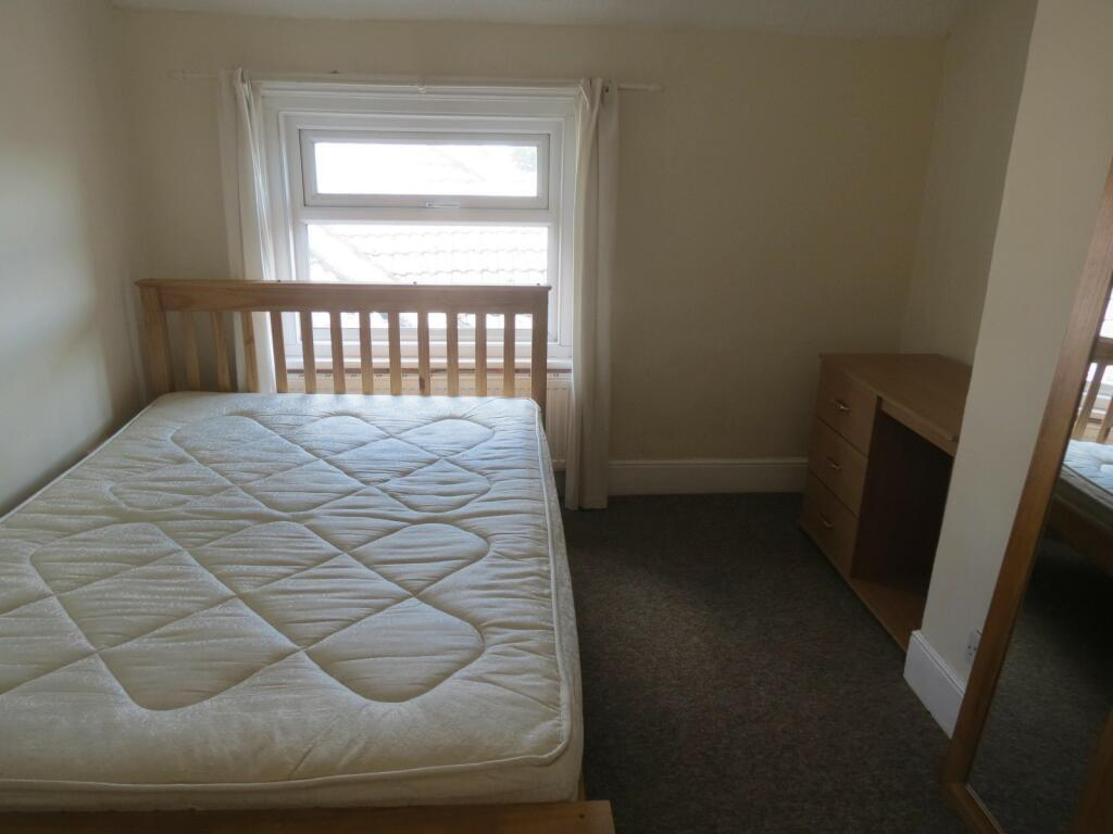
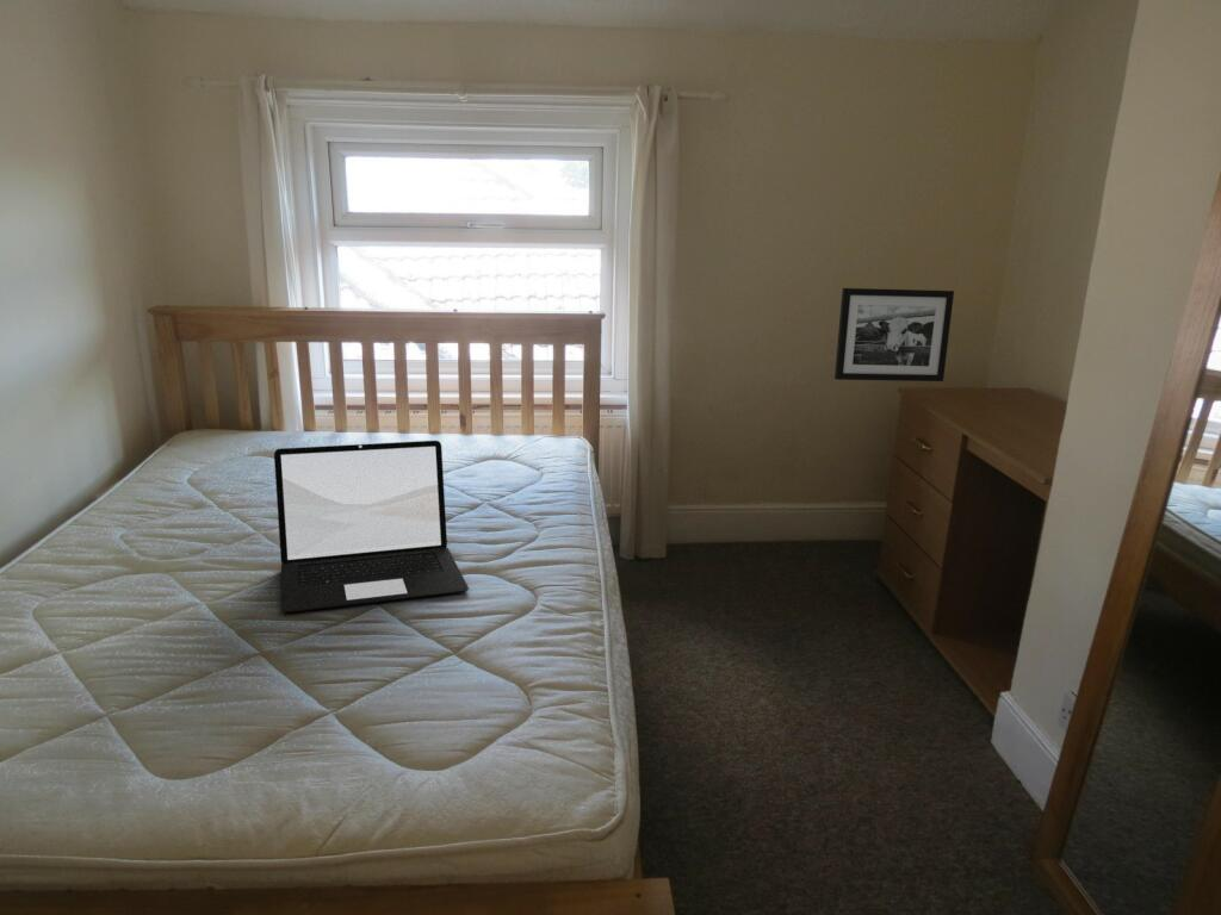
+ picture frame (893, 335)
+ laptop (368, 518)
